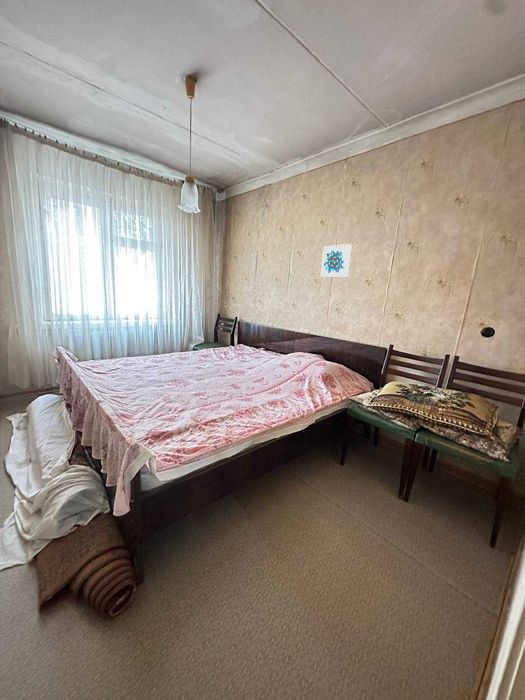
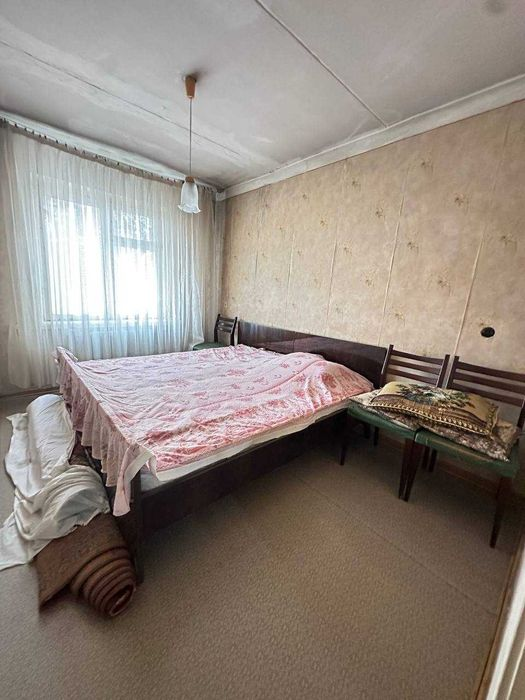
- wall art (335, 261)
